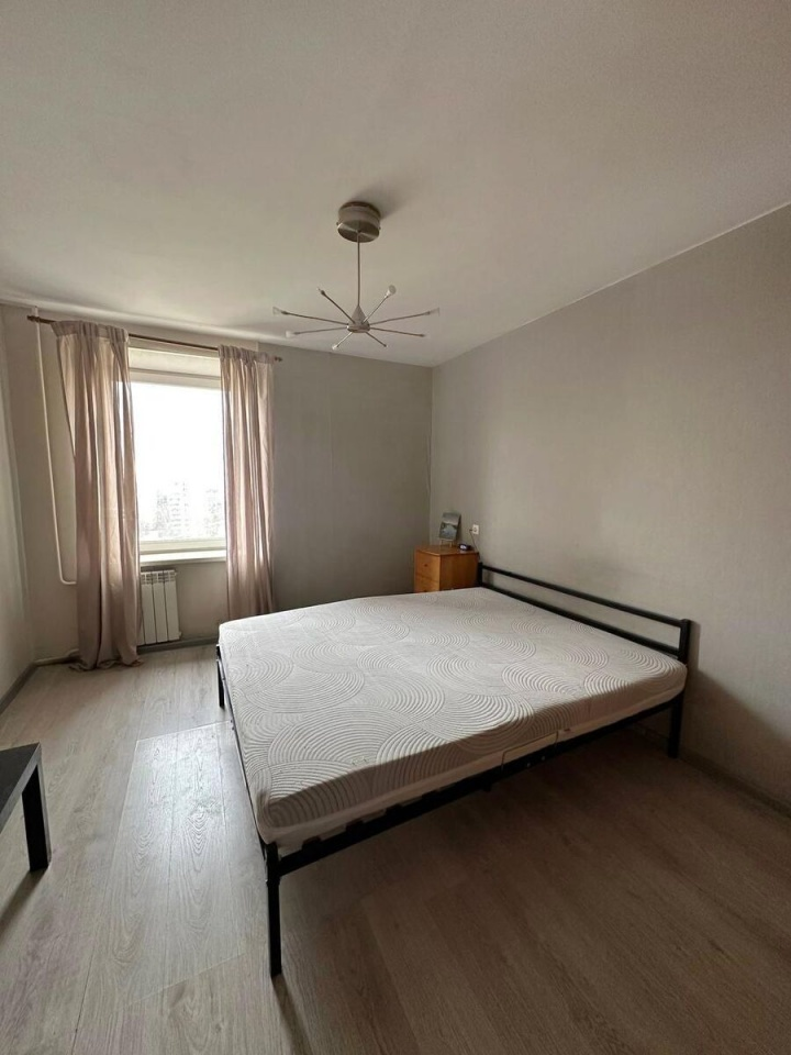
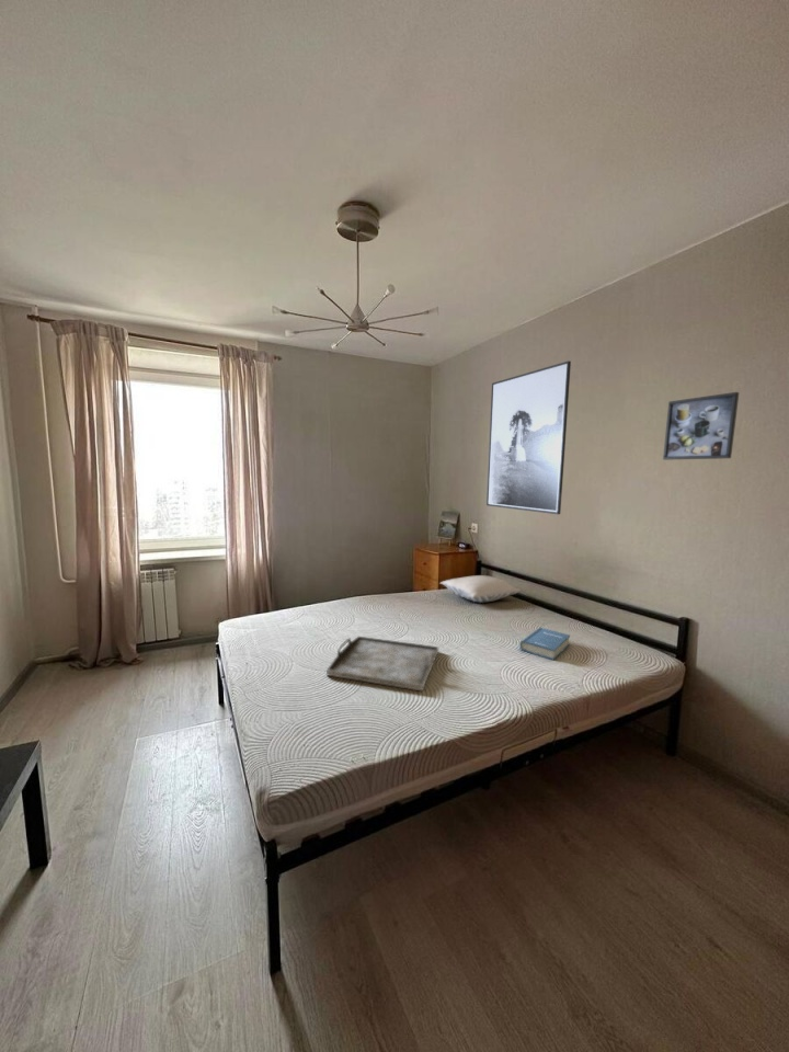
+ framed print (698, 427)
+ serving tray (386, 655)
+ hardback book (545, 642)
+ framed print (523, 443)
+ pillow (478, 586)
